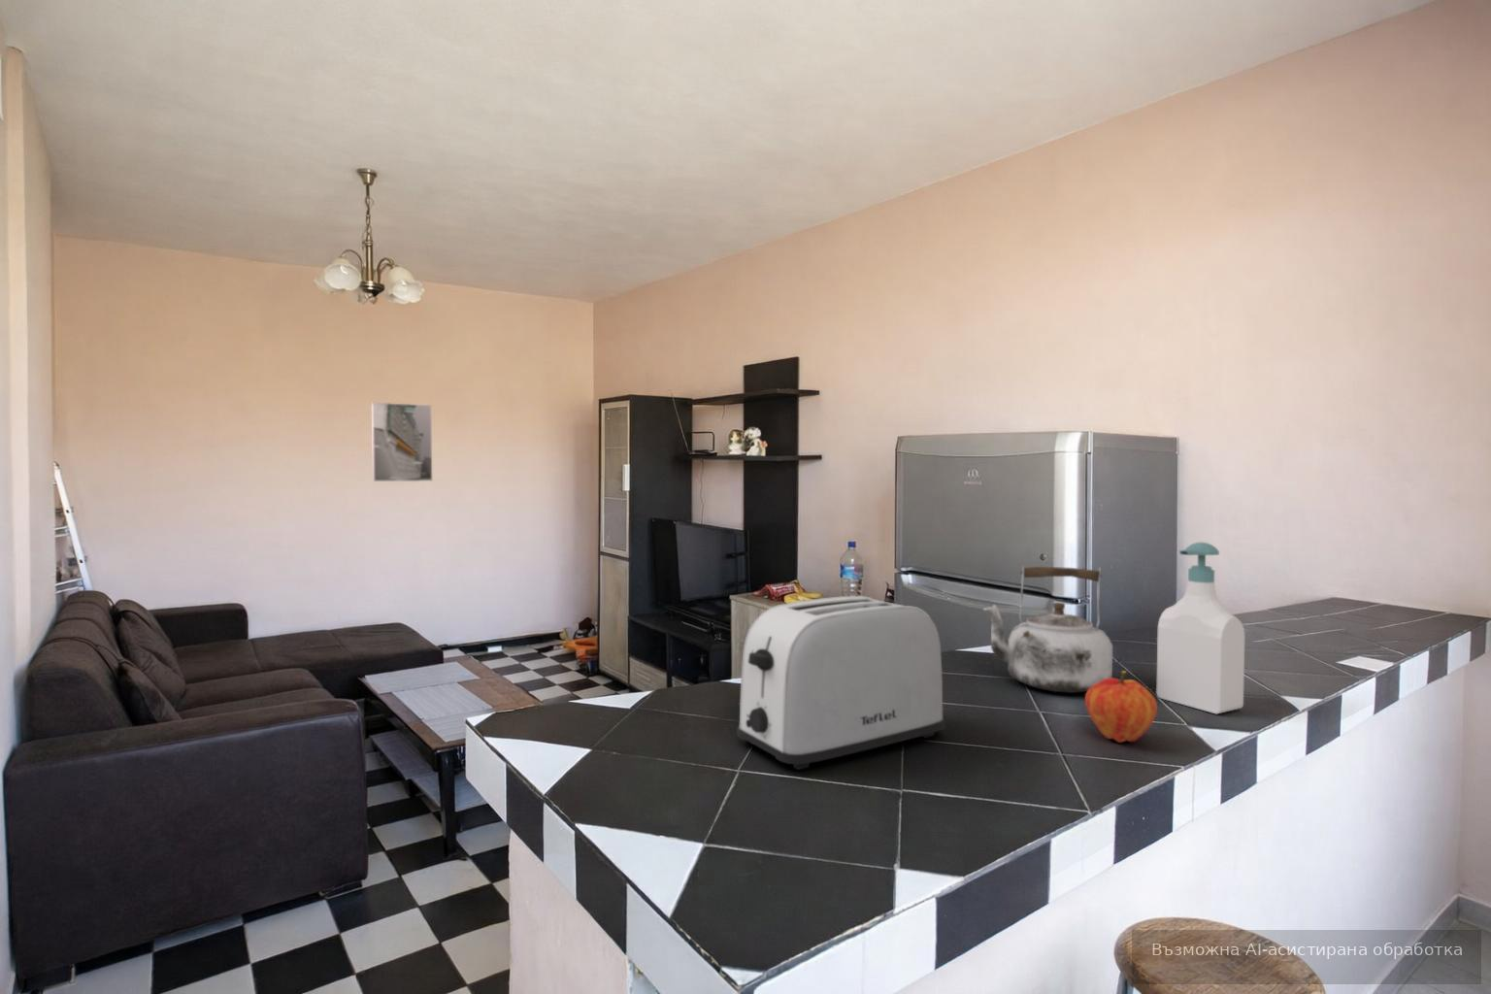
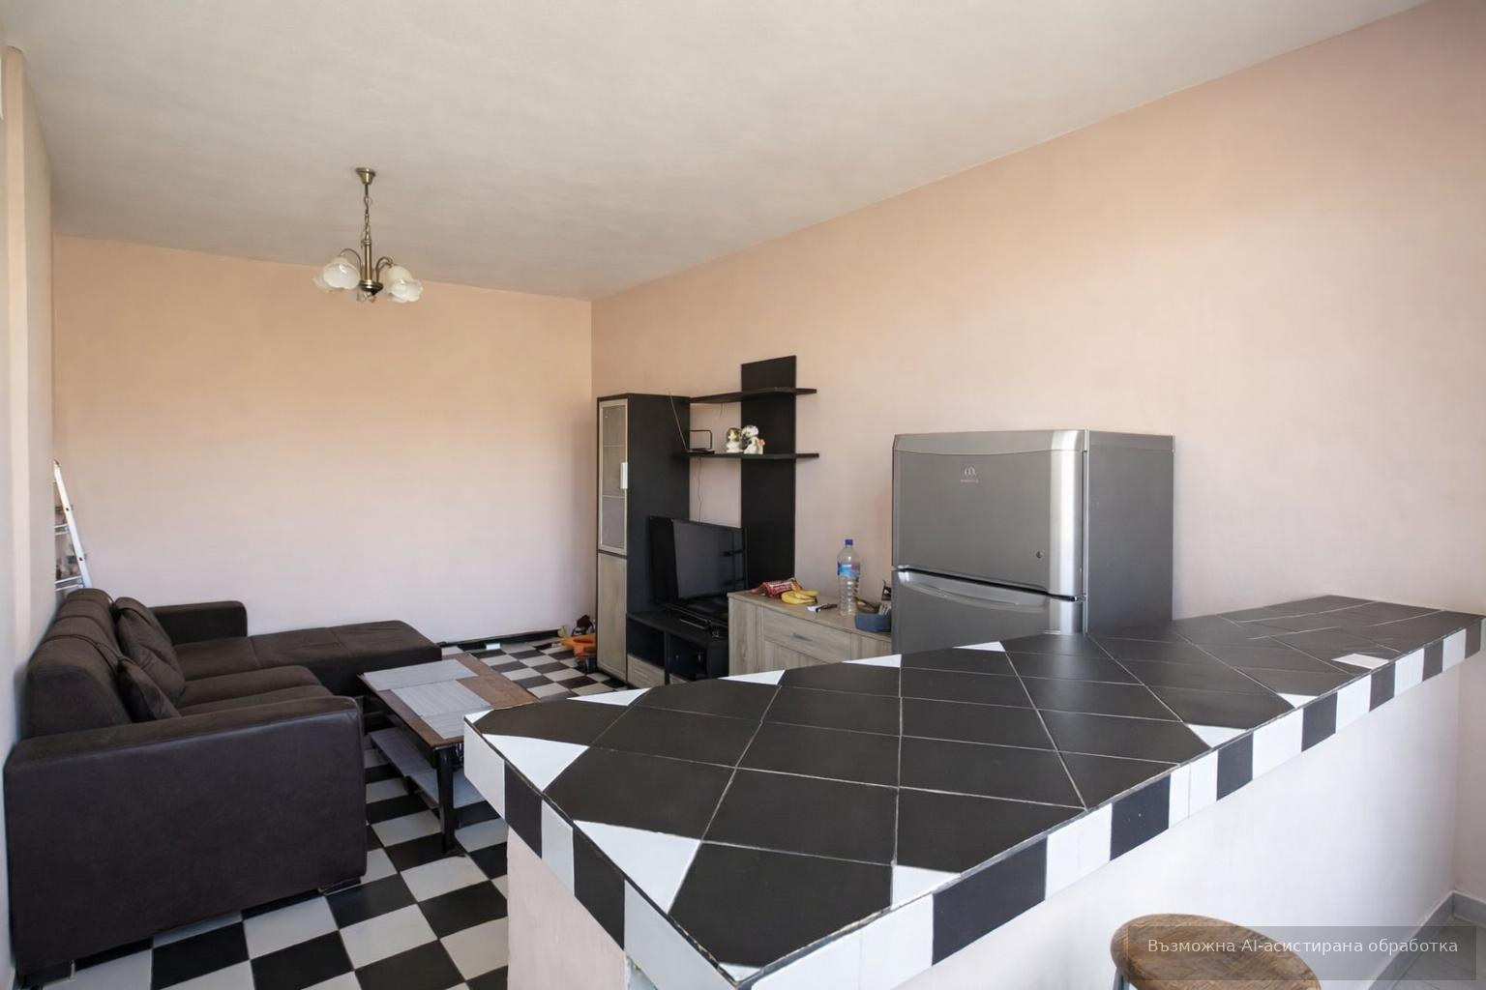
- toaster (839, 672)
- fruit (1120, 704)
- soap bottle (1197, 623)
- kettle (1045, 625)
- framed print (402, 443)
